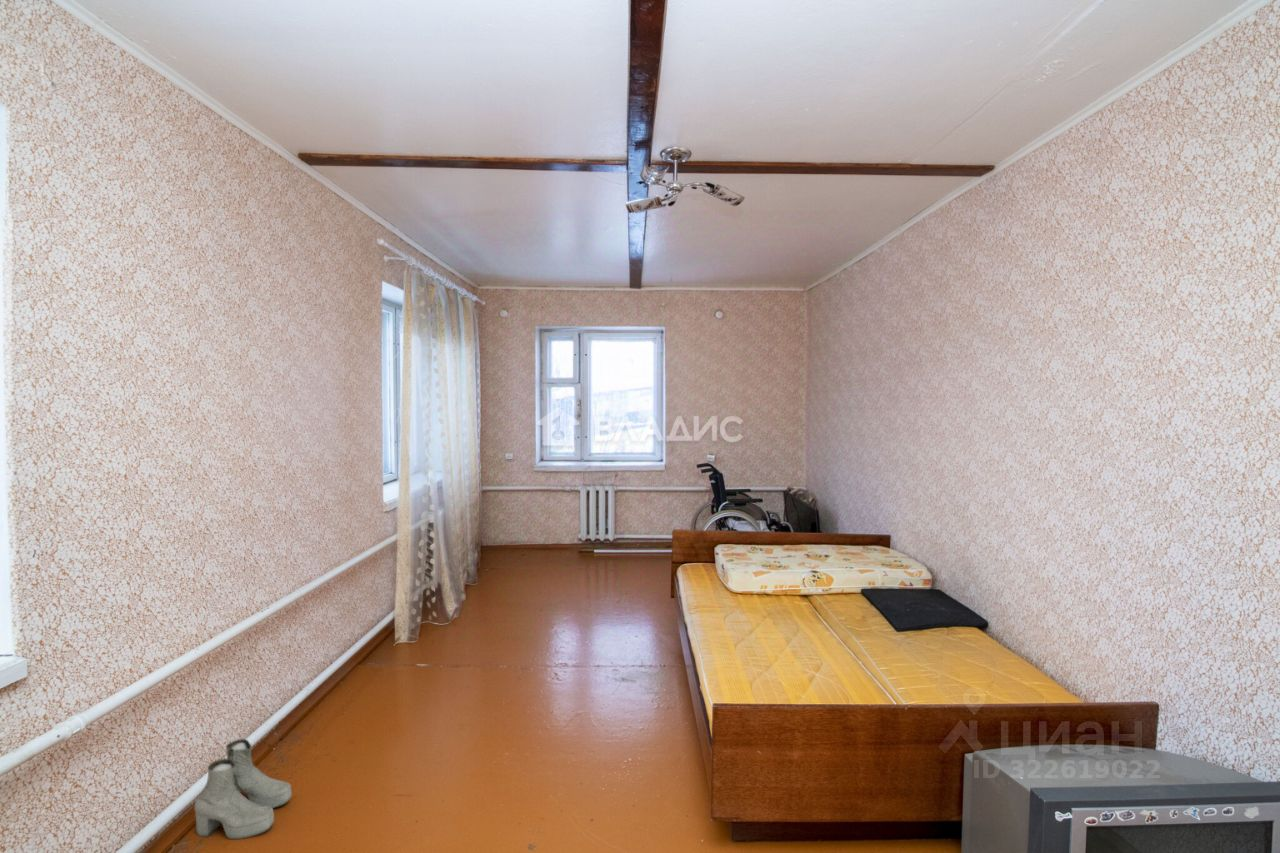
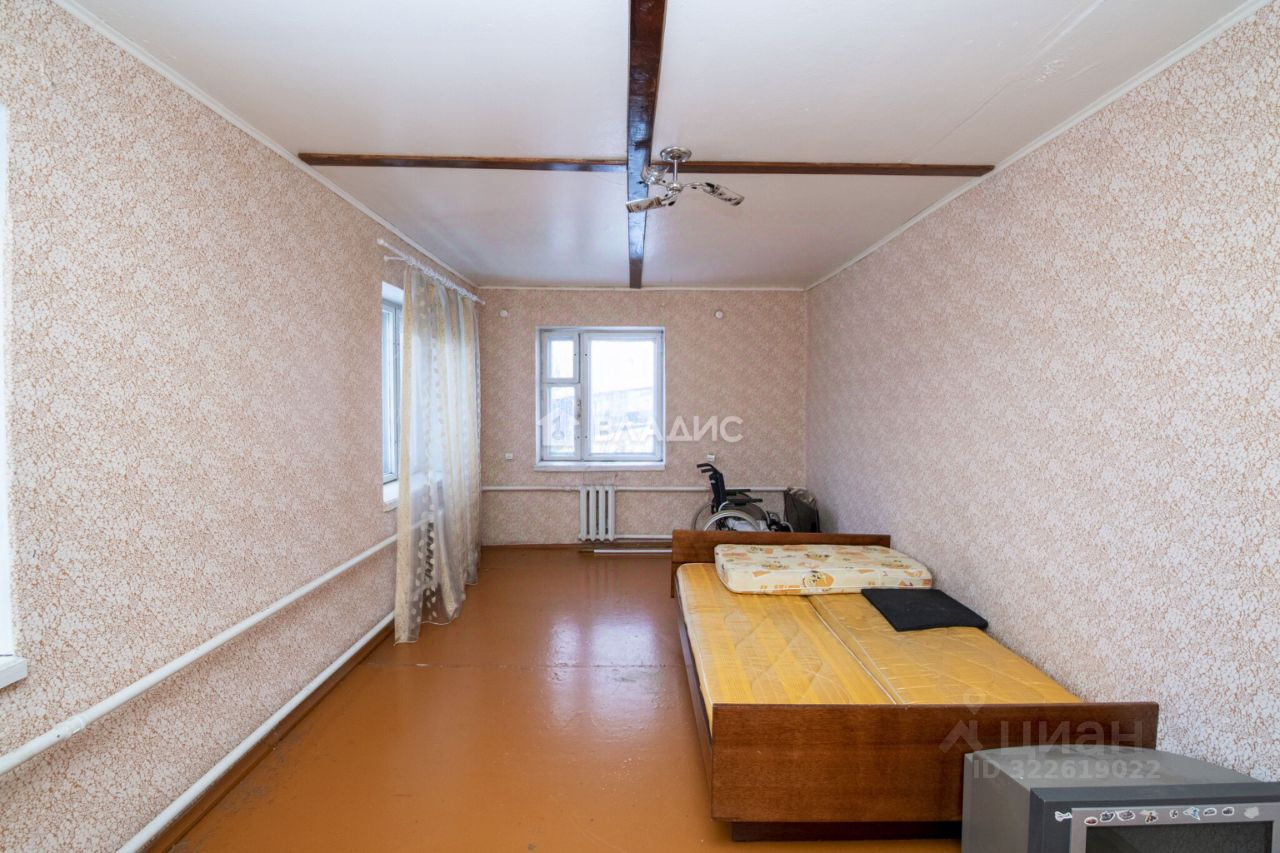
- boots (244, 784)
